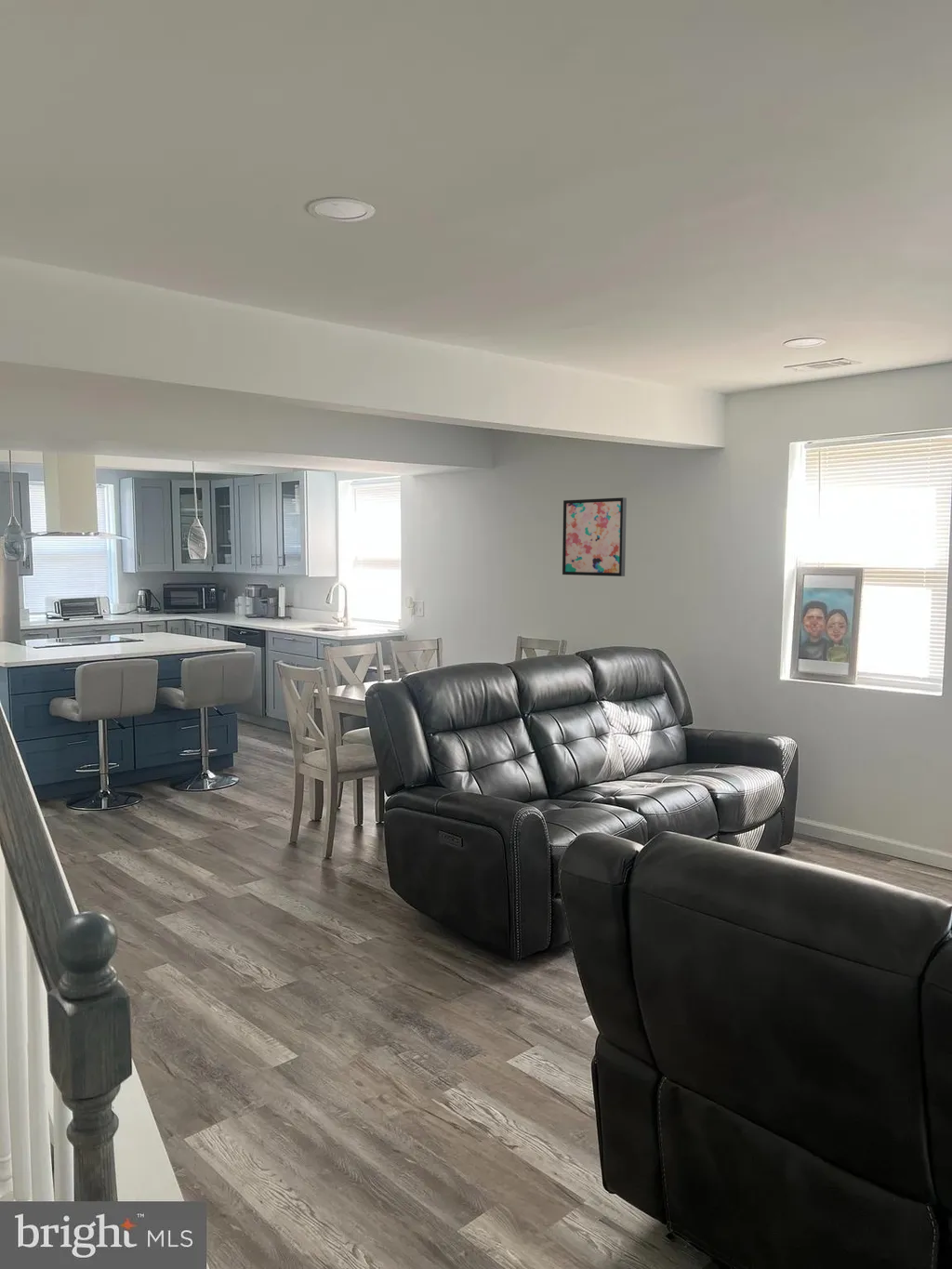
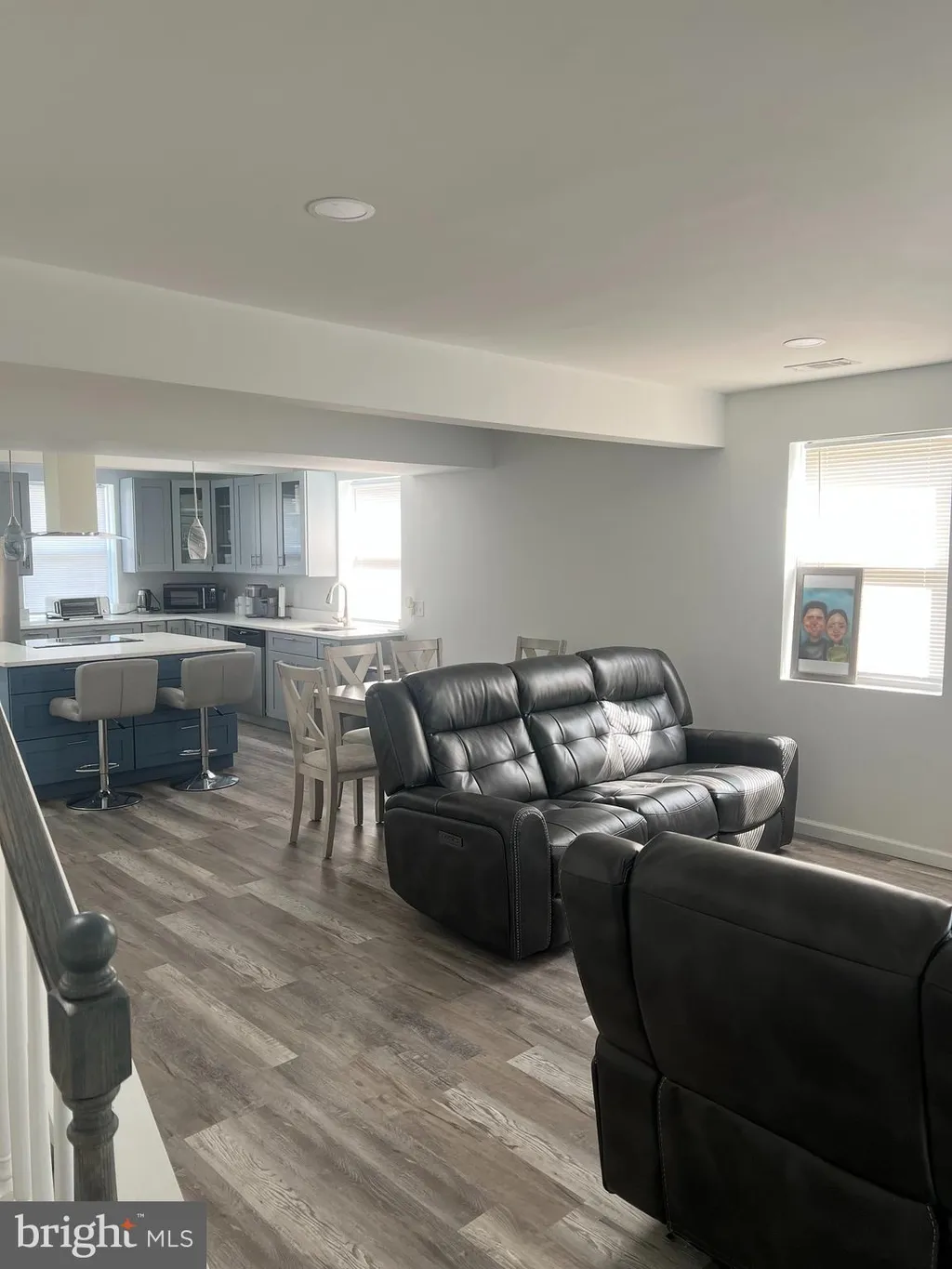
- wall art (593, 537)
